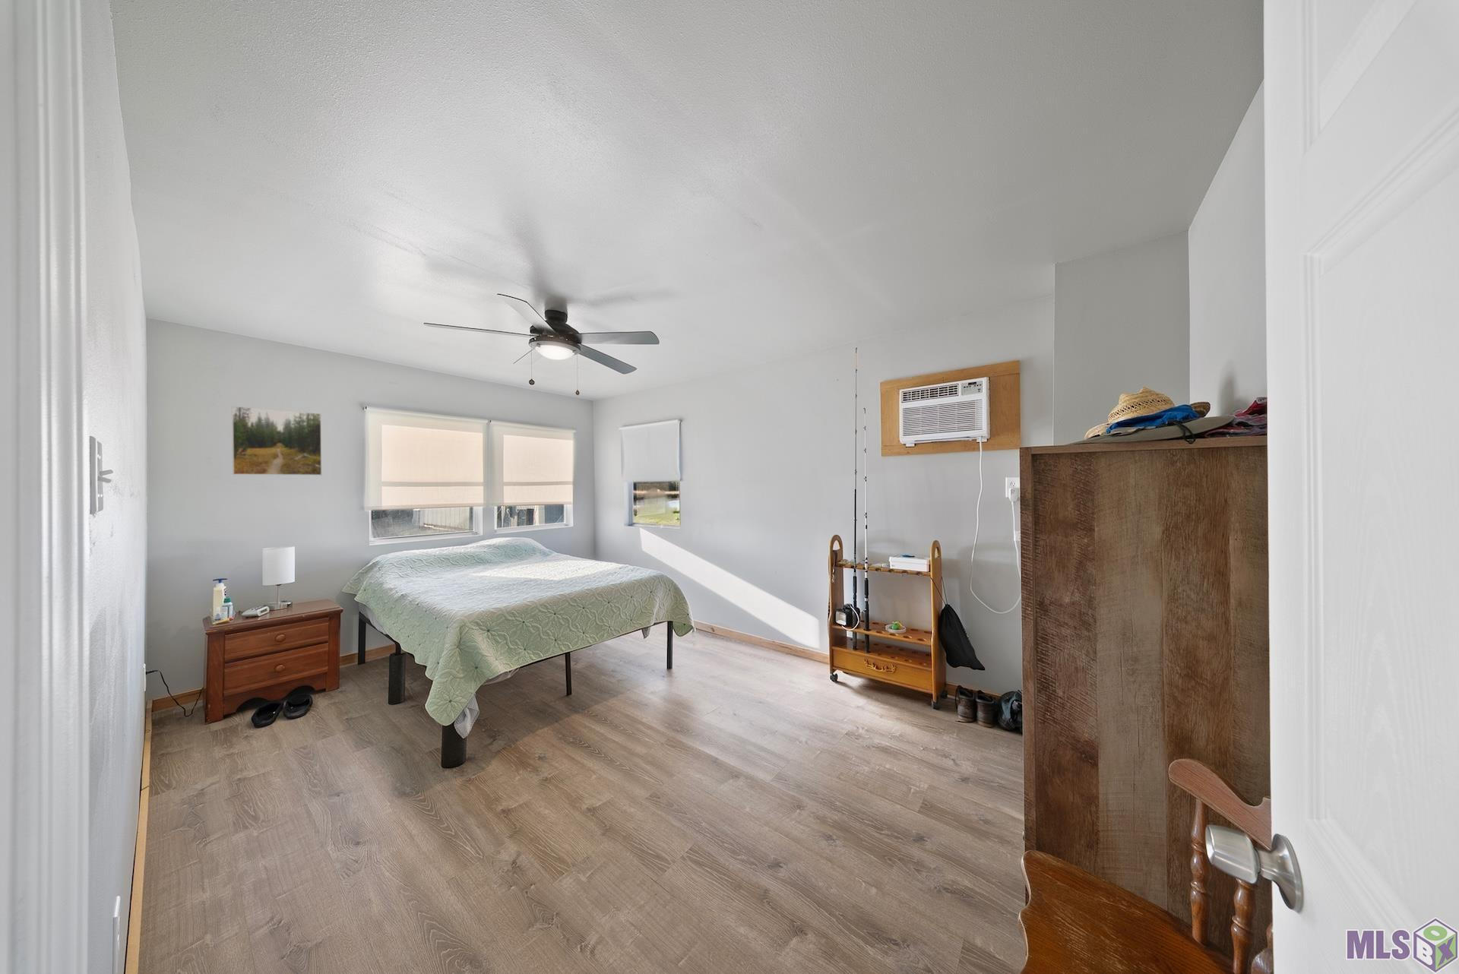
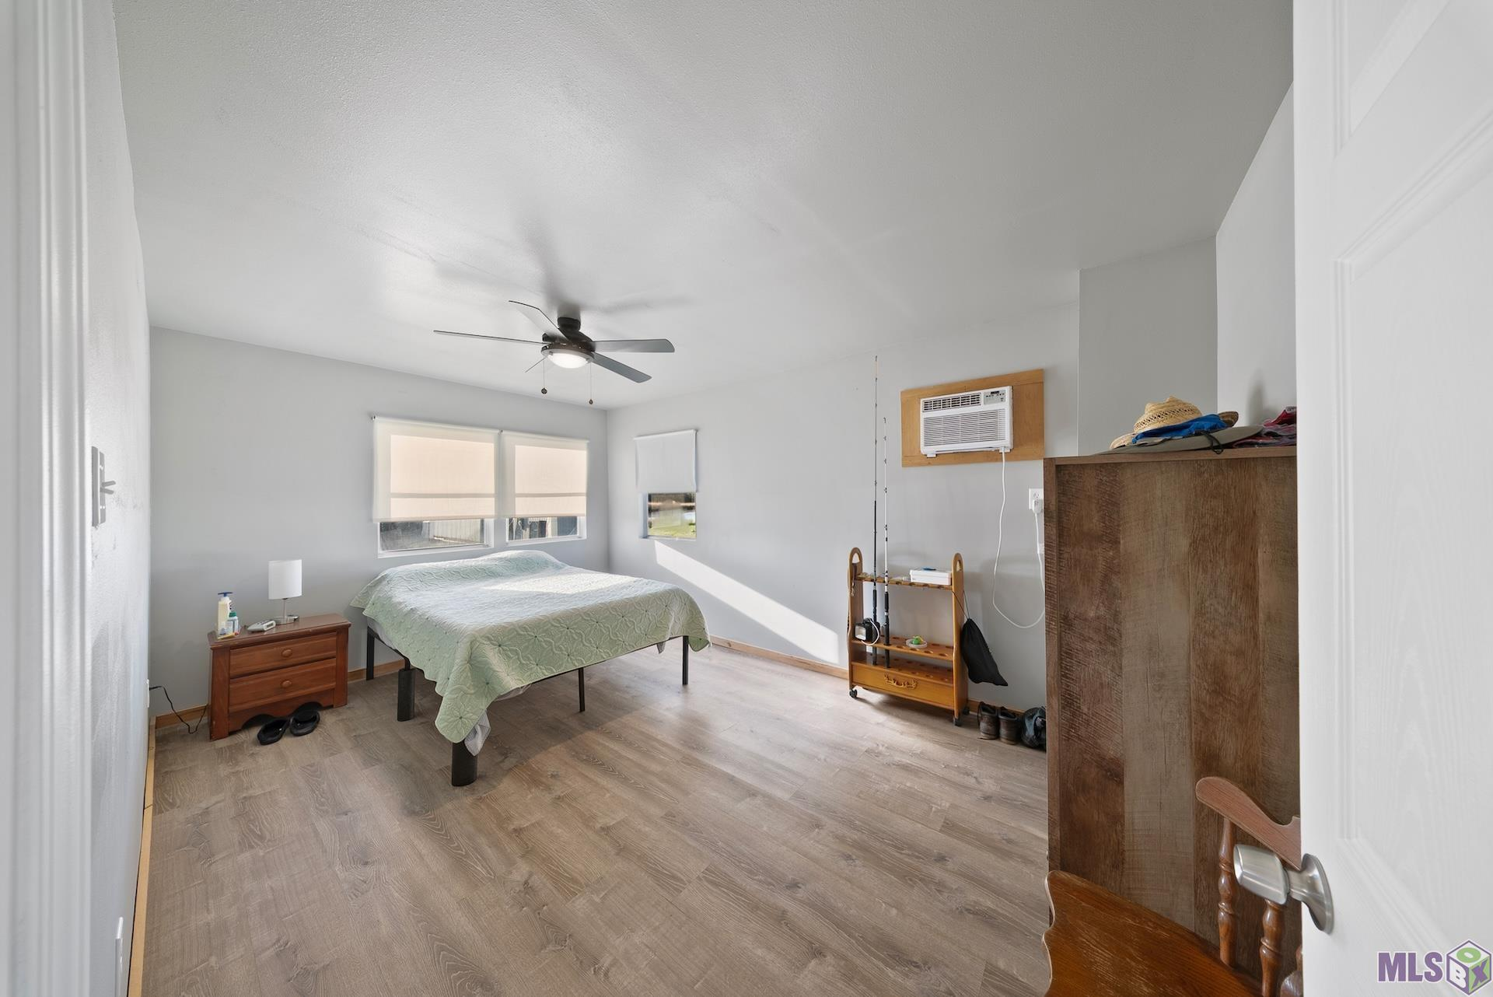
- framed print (279, 442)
